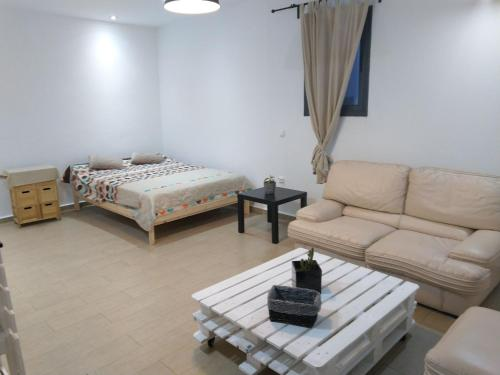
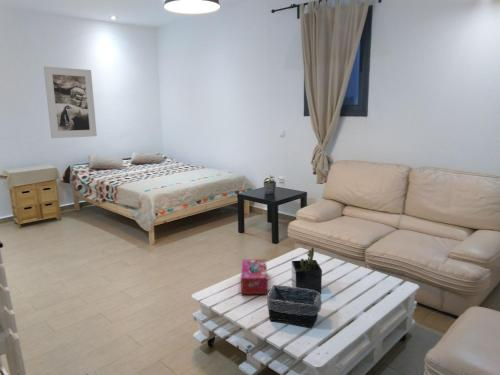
+ tissue box (254, 275)
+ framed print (71, 103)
